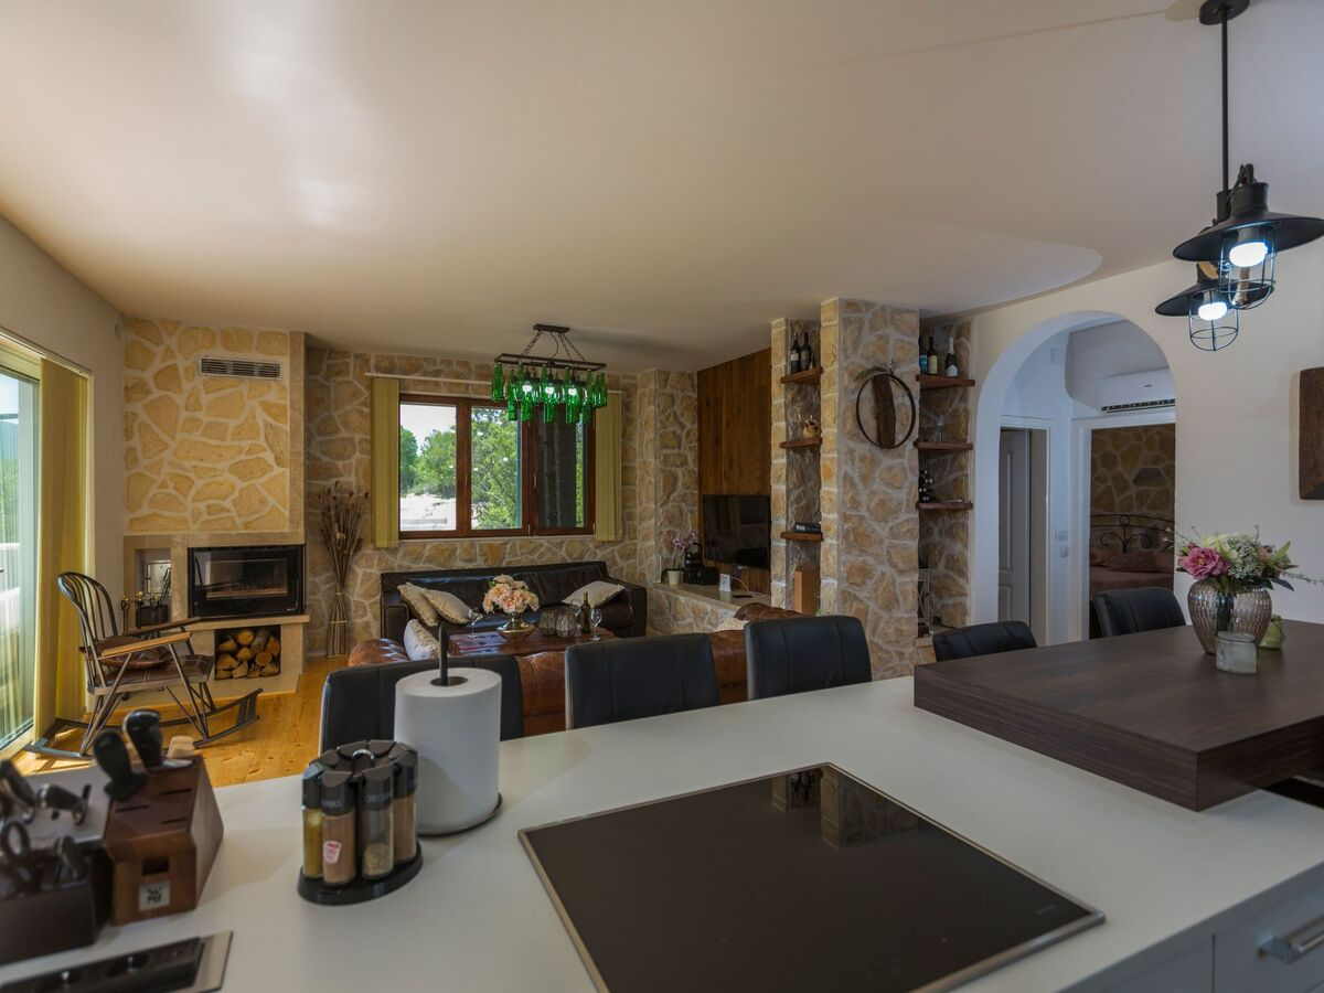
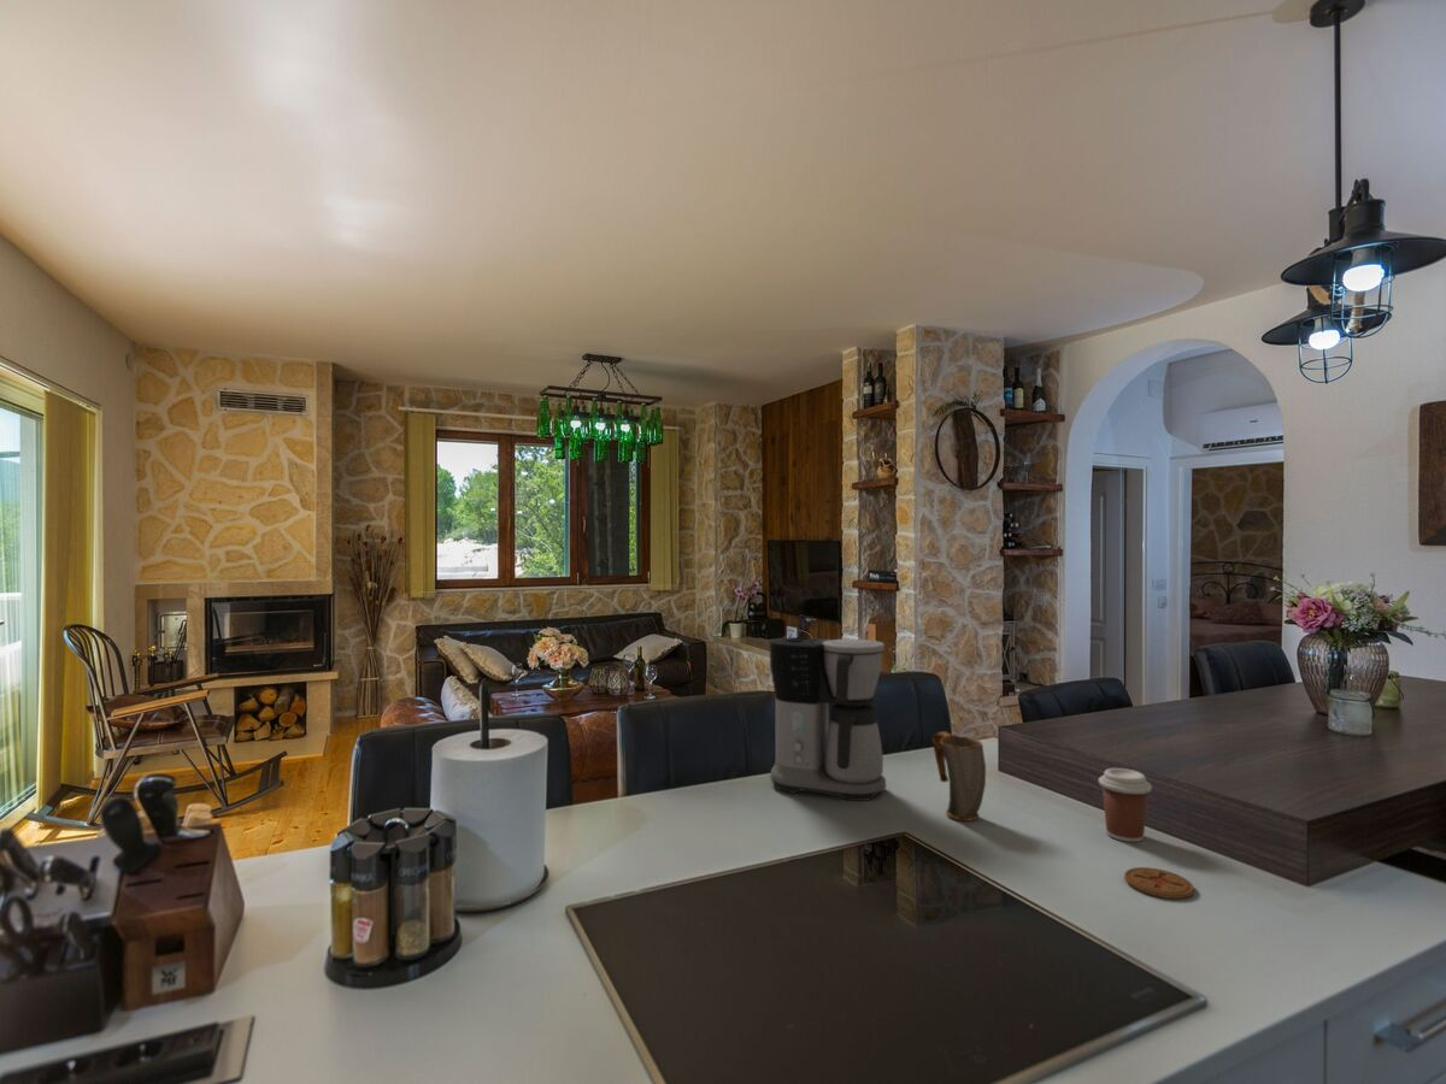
+ coaster (1158, 882)
+ coffee maker (824, 714)
+ mug (957, 774)
+ coffee cup (1124, 803)
